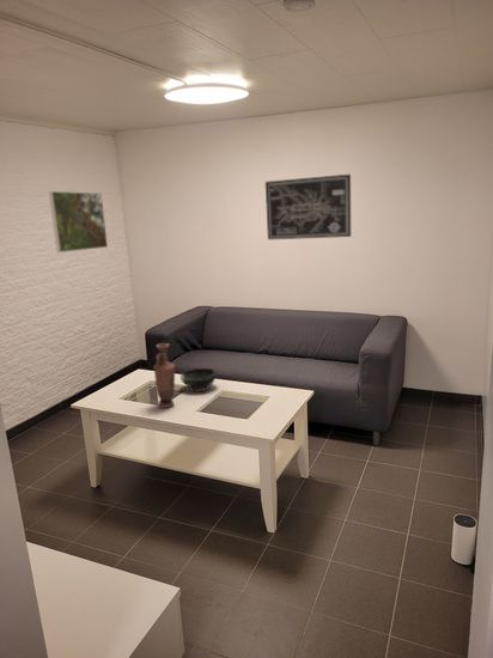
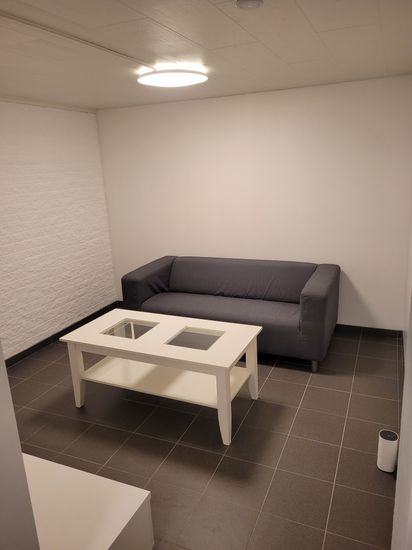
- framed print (80, 221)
- bowl (199, 380)
- vase (165, 374)
- wall art (306, 208)
